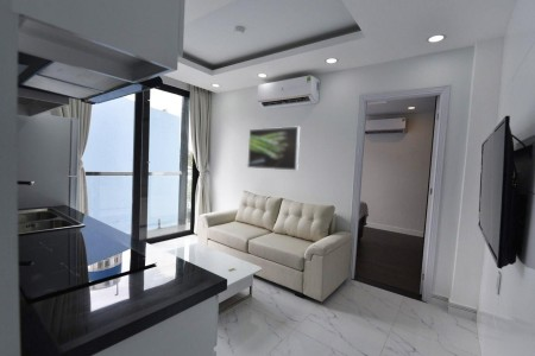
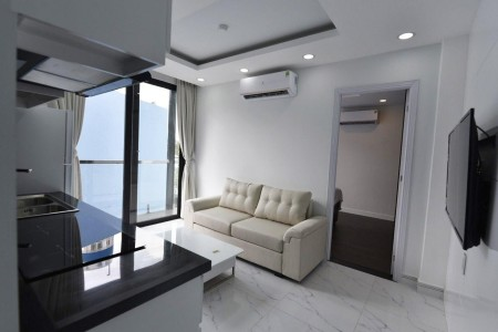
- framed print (271, 148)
